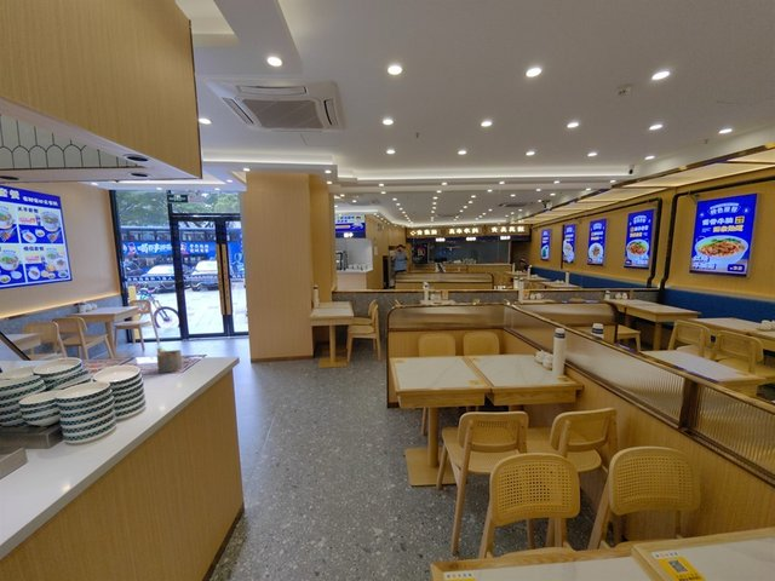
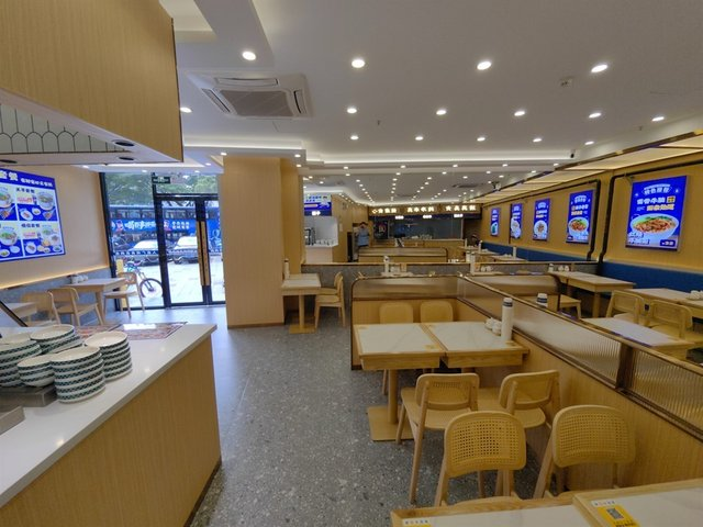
- napkin holder (168, 357)
